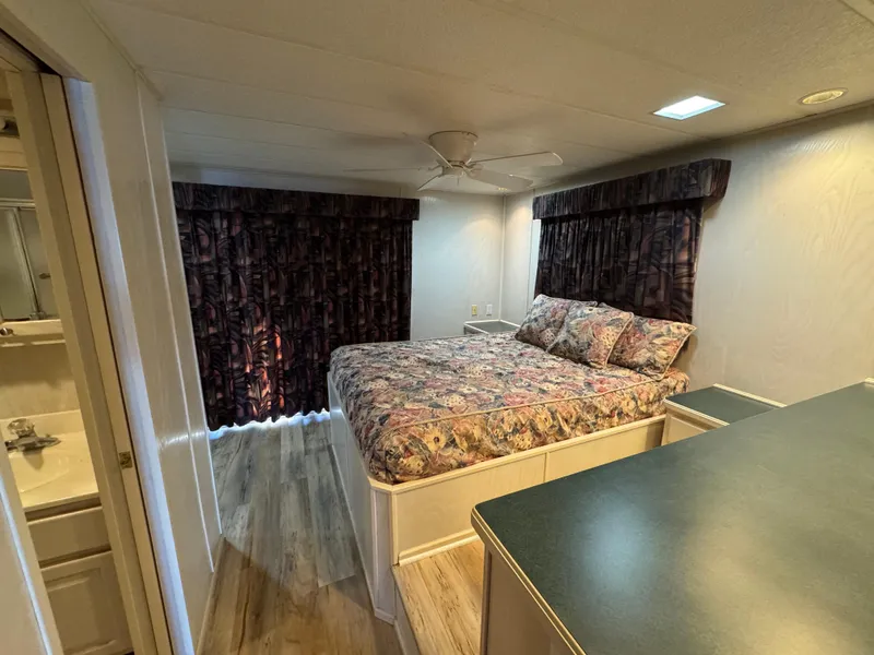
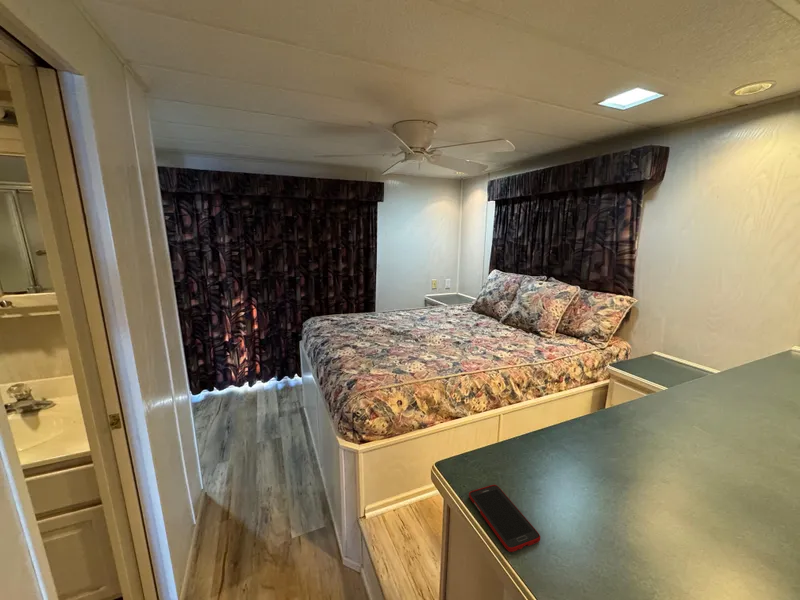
+ cell phone (501, 514)
